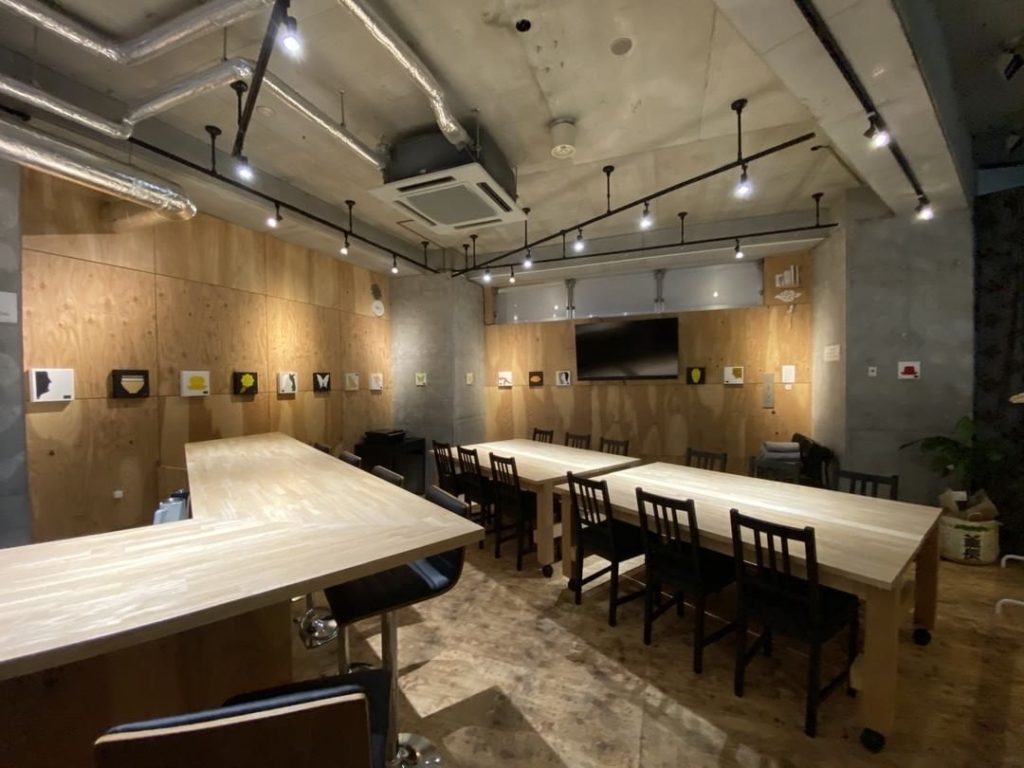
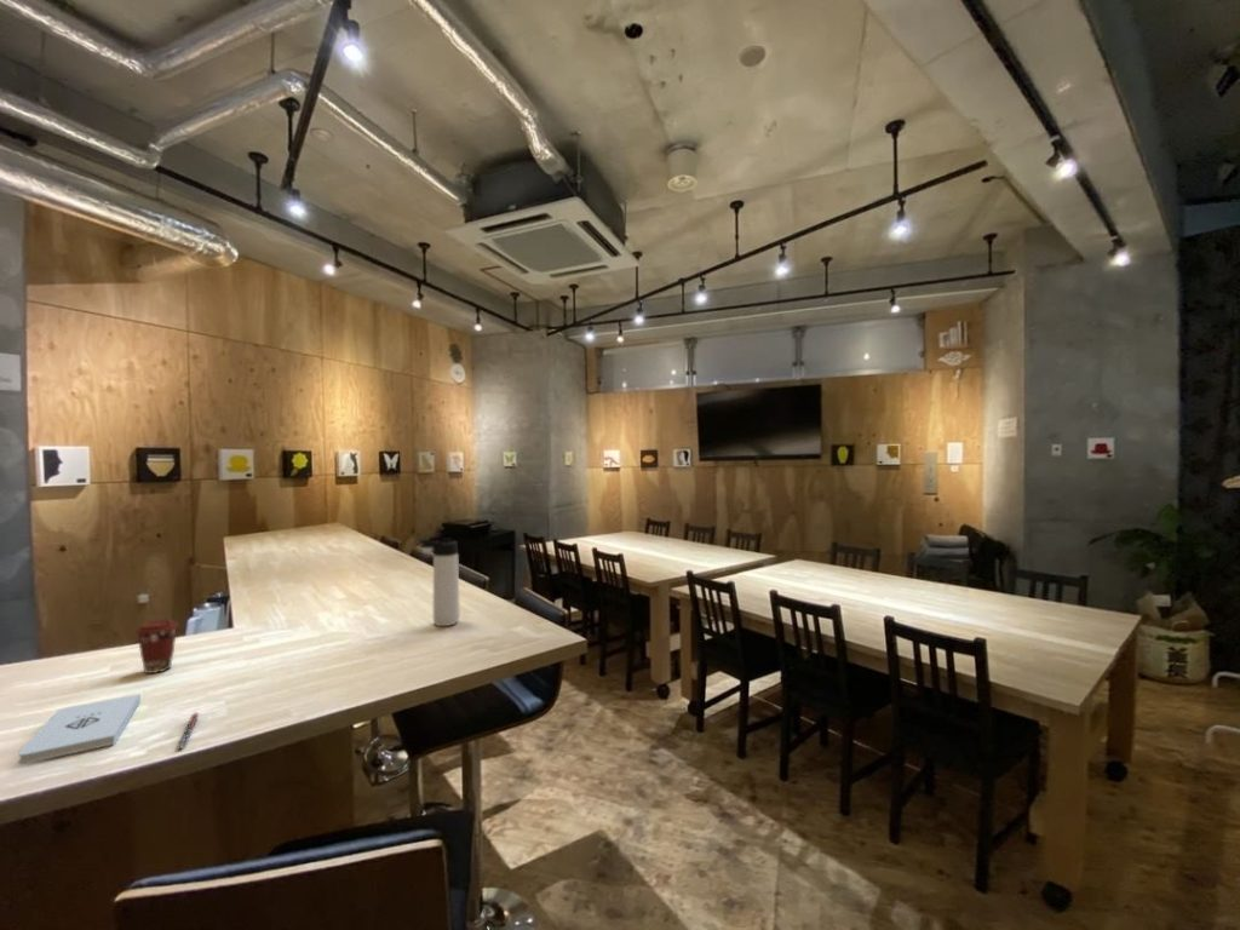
+ coffee cup (157, 645)
+ thermos bottle (440, 580)
+ pen (188, 729)
+ notepad (85, 725)
